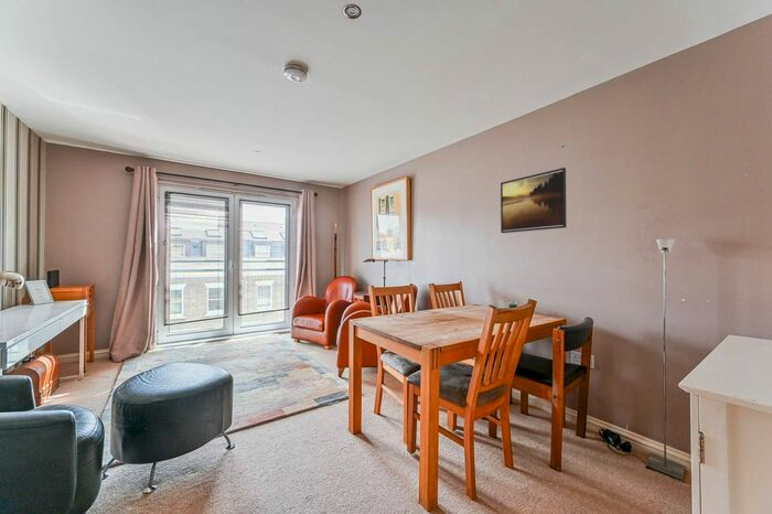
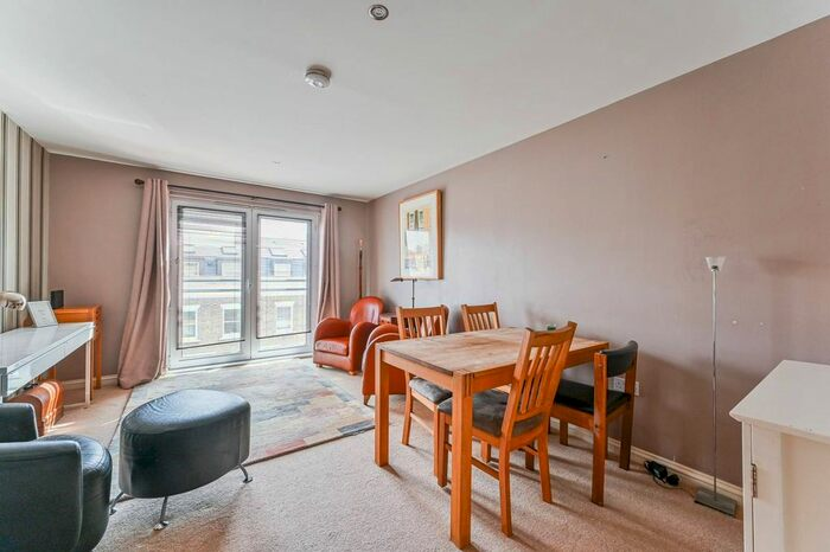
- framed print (530, 203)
